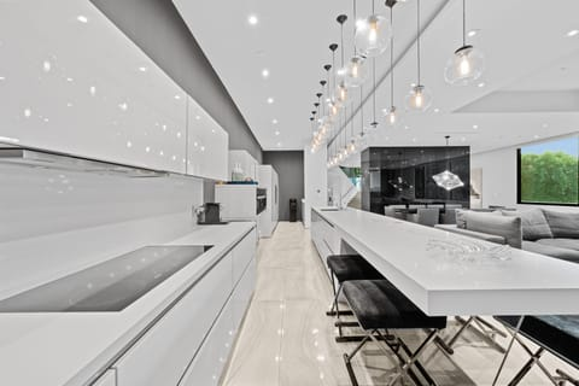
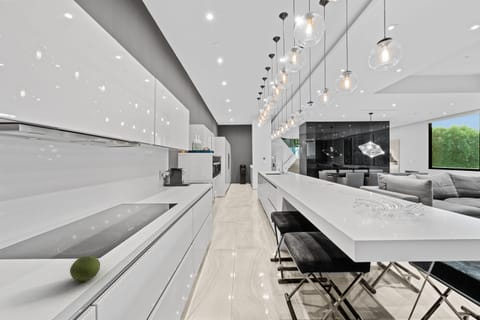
+ fruit (85, 267)
